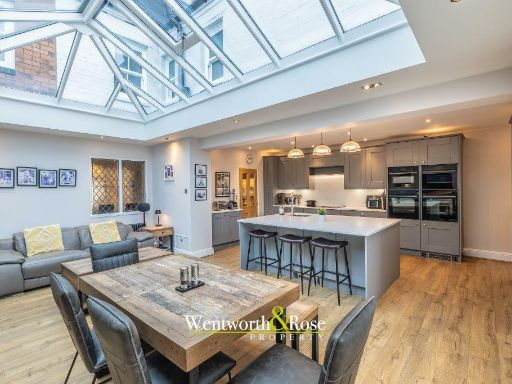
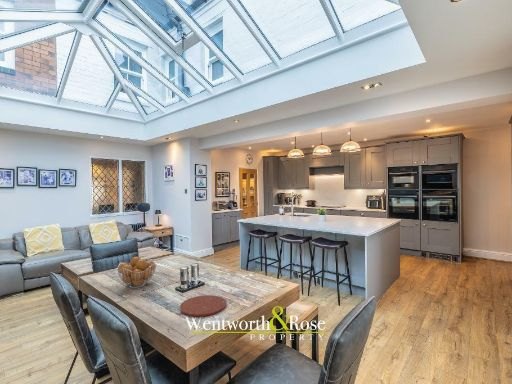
+ fruit basket (137, 271)
+ plate (203, 304)
